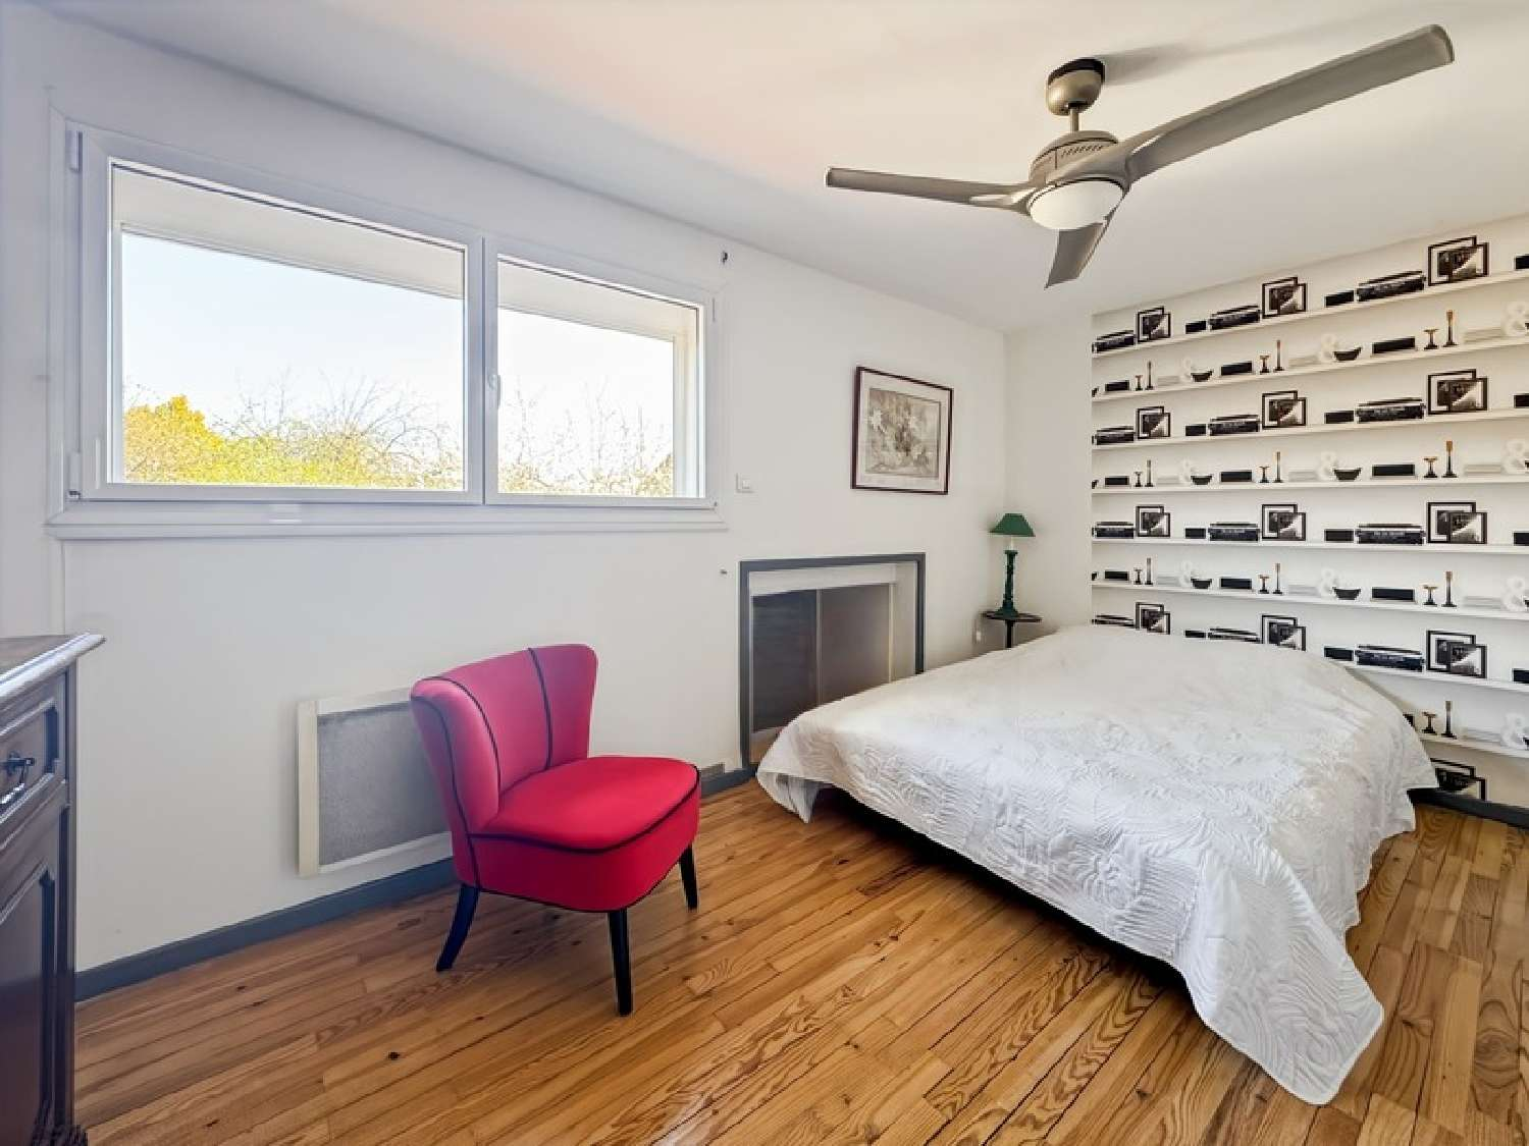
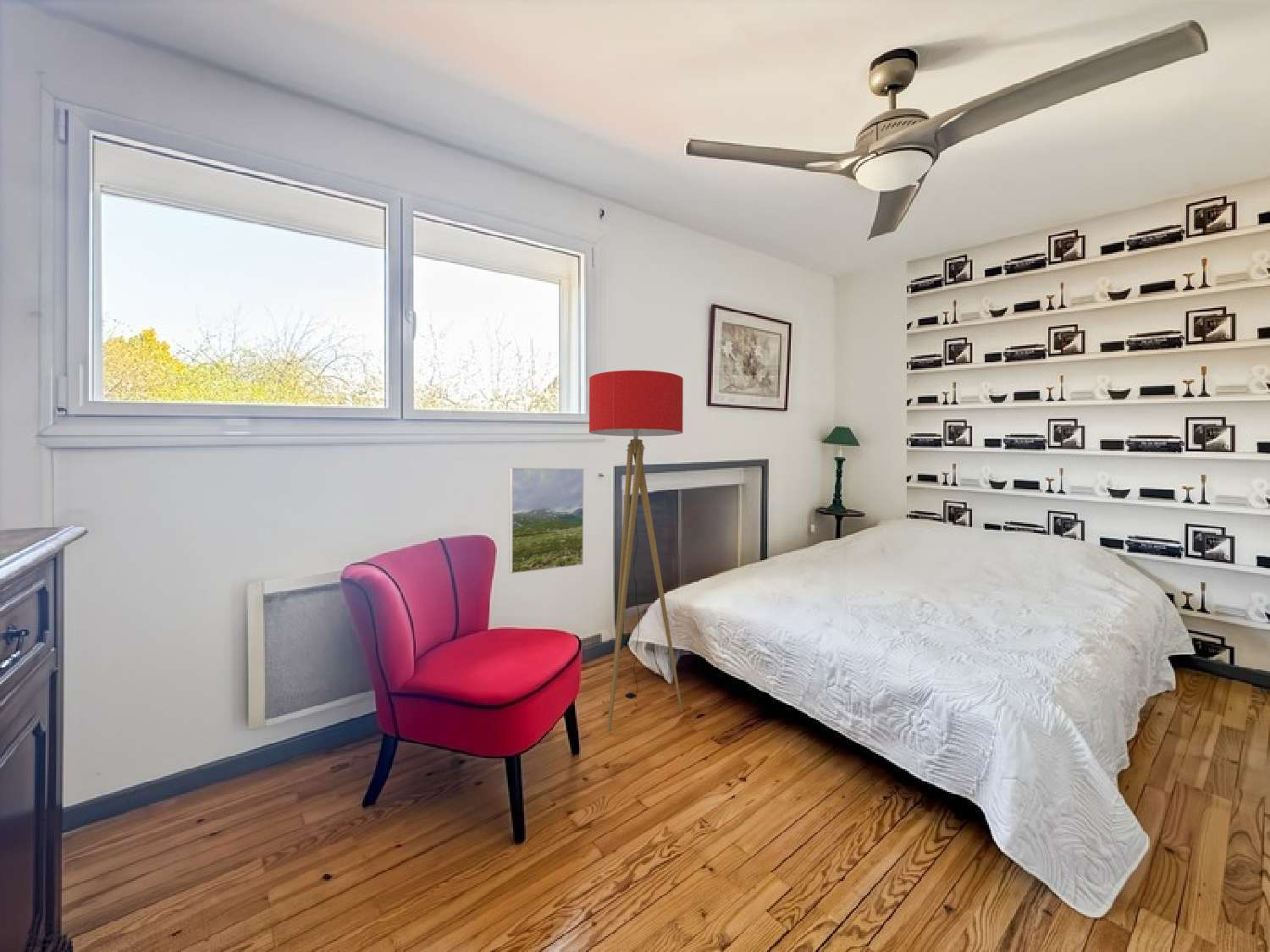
+ floor lamp (637, 546)
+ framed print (548, 518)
